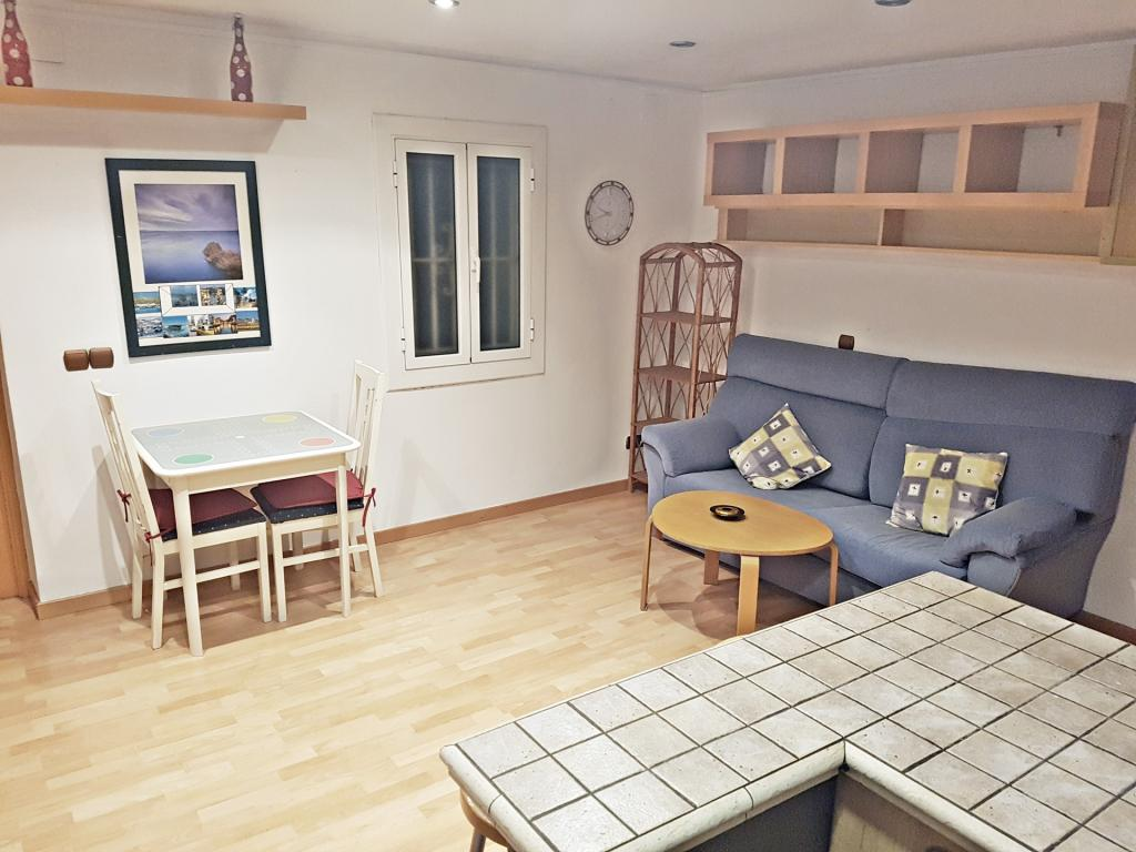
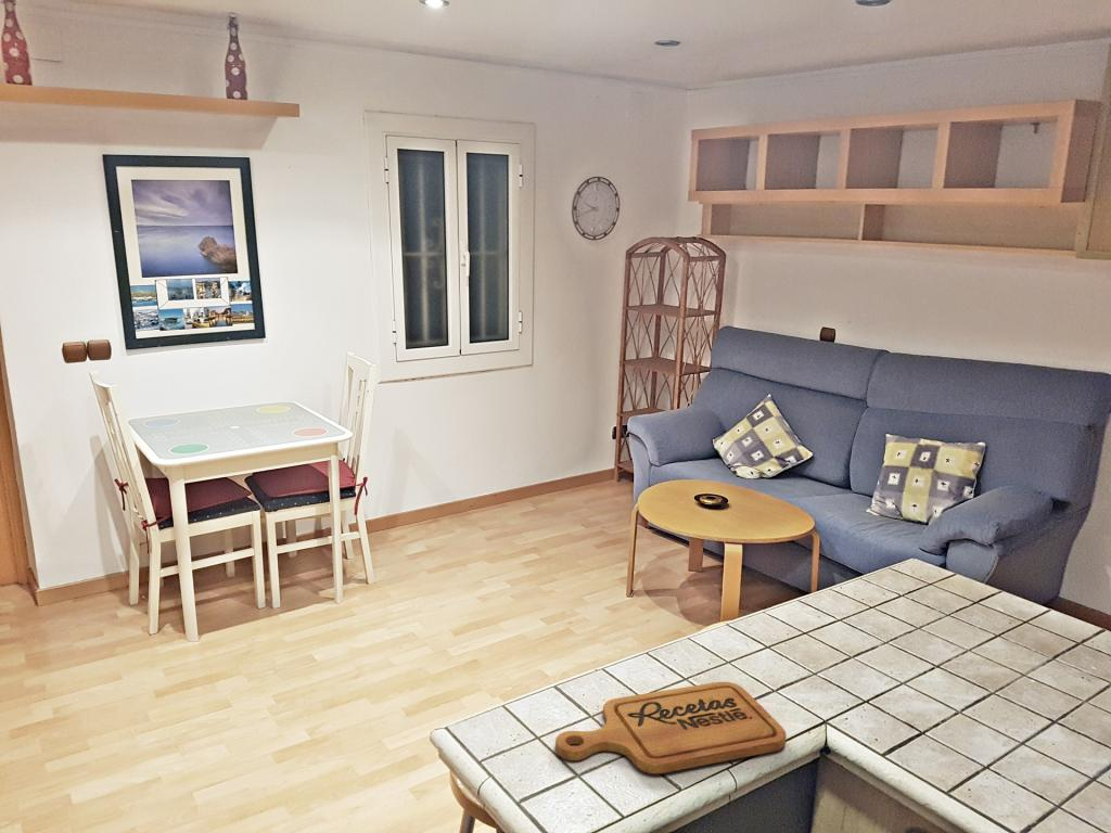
+ cutting board (663, 728)
